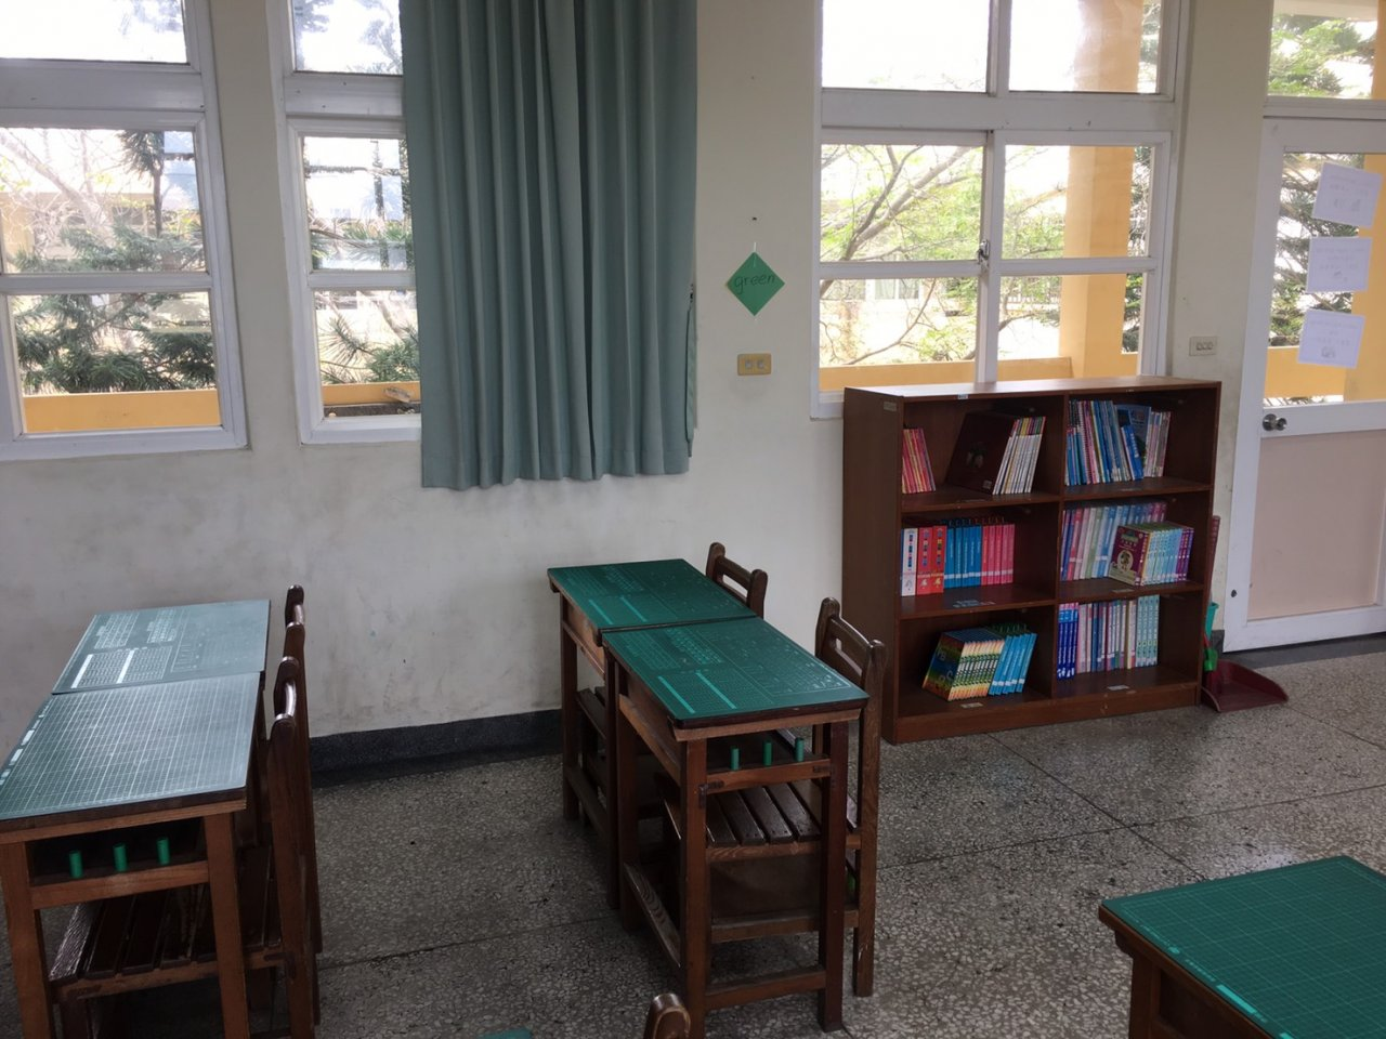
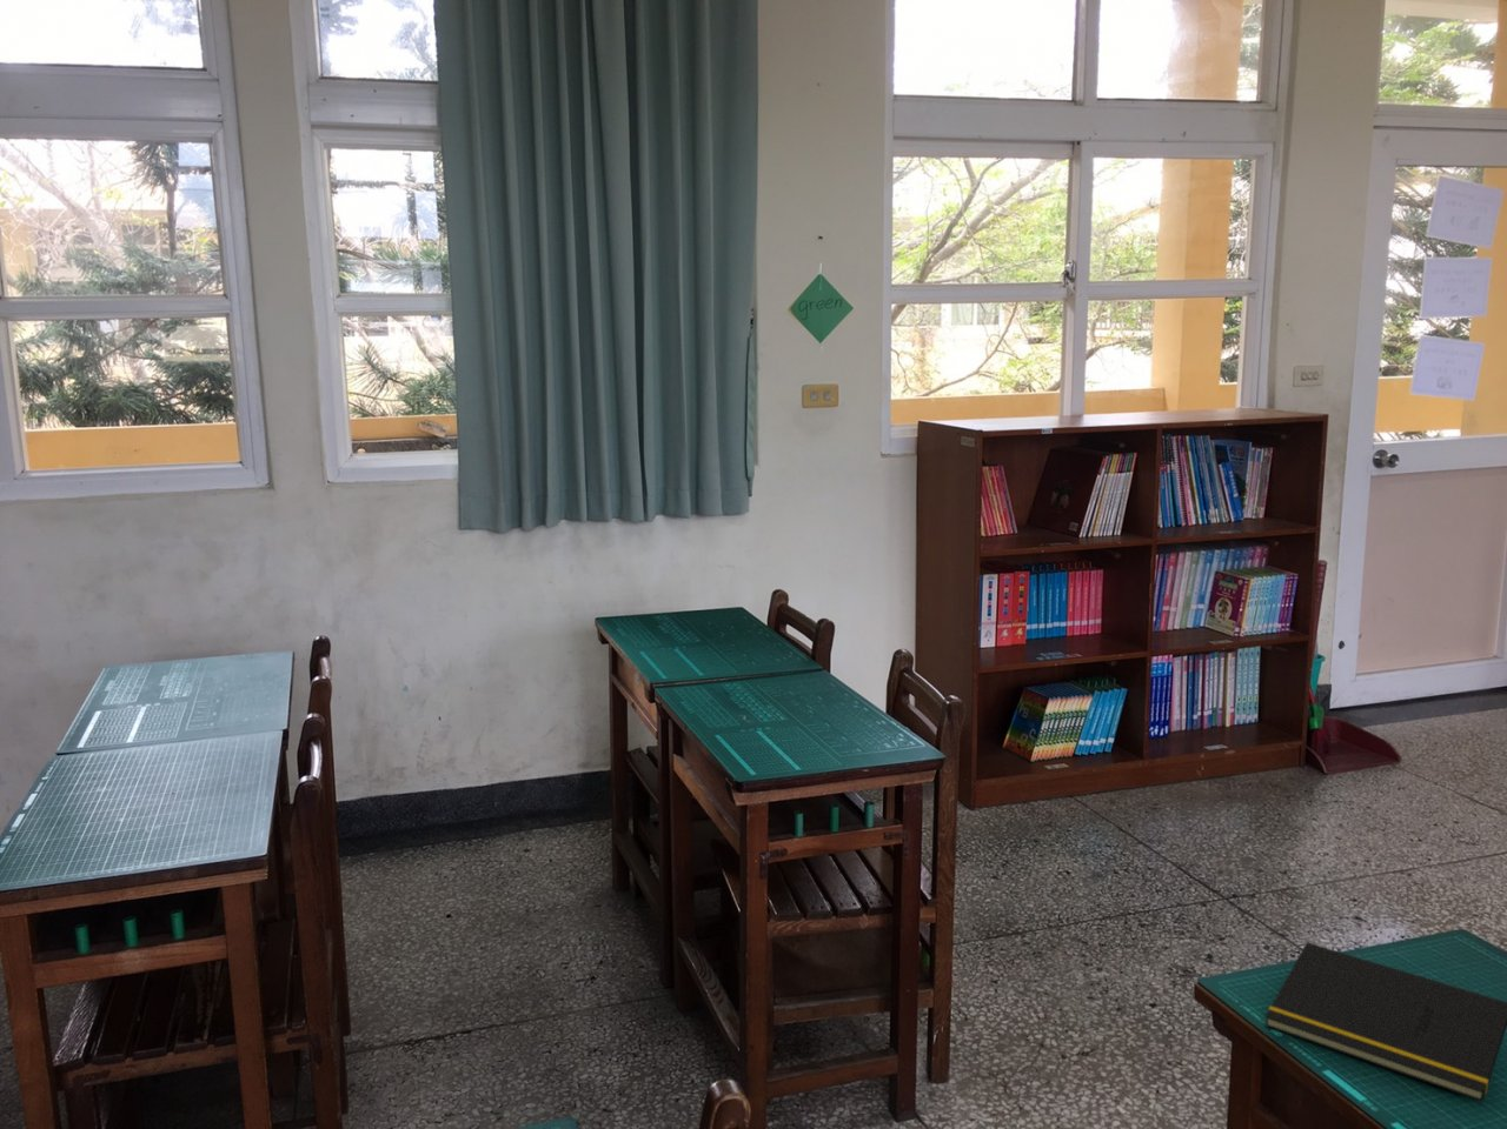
+ notepad (1387, 1014)
